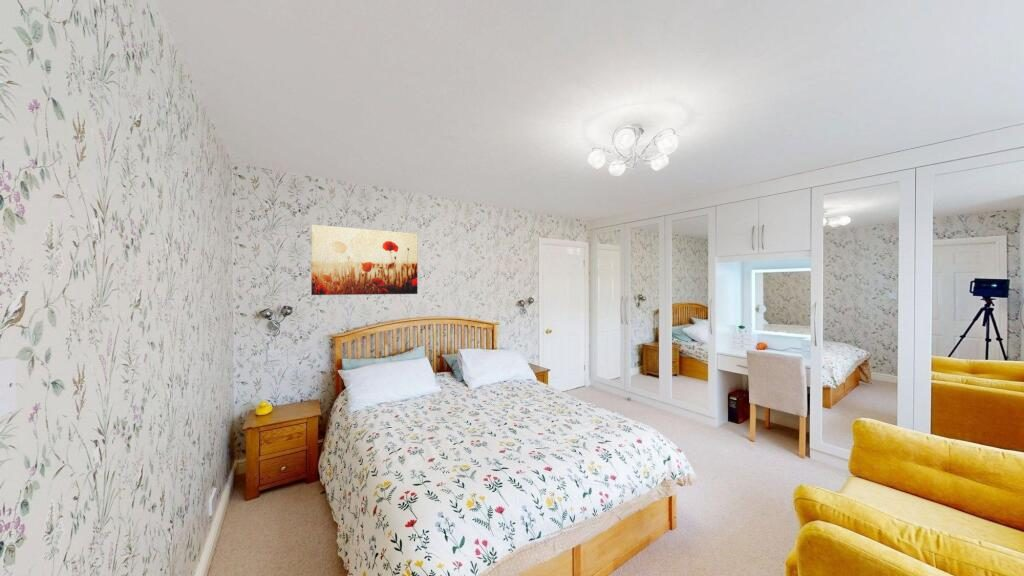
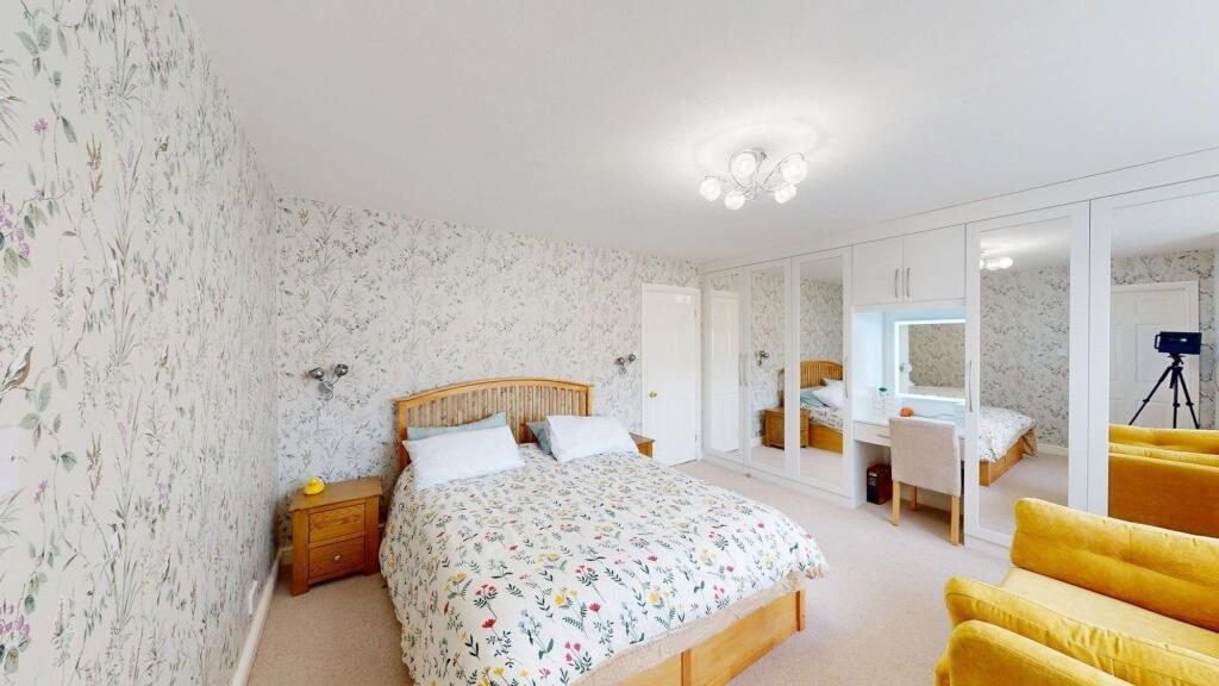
- wall art (368, 262)
